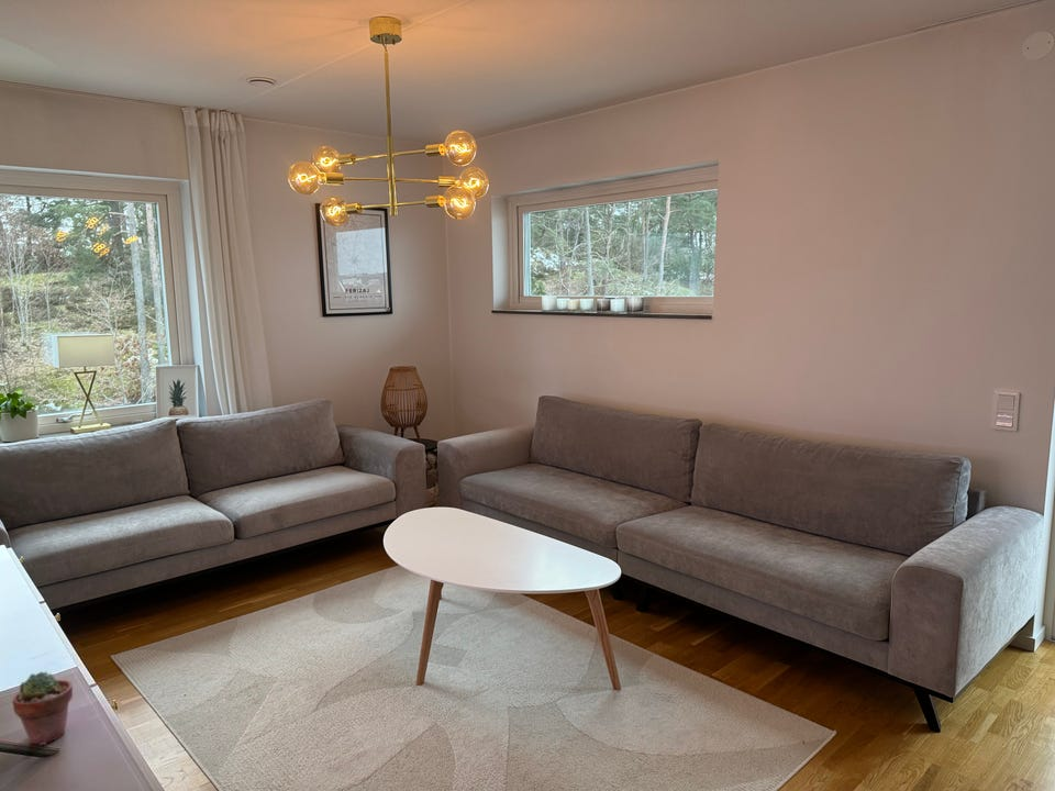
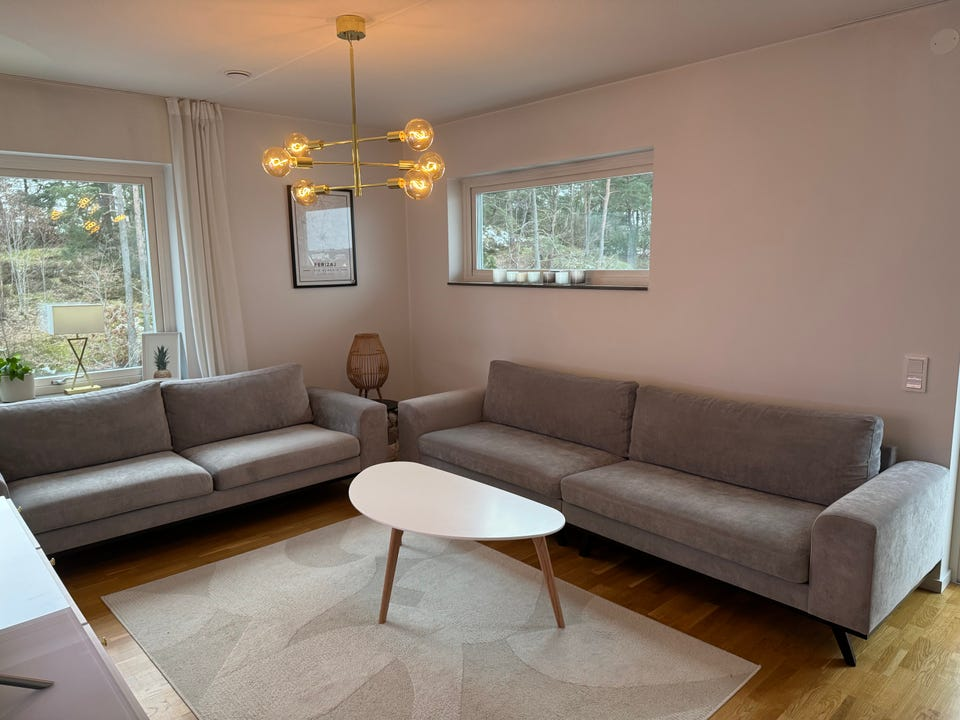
- potted succulent (44, 703)
